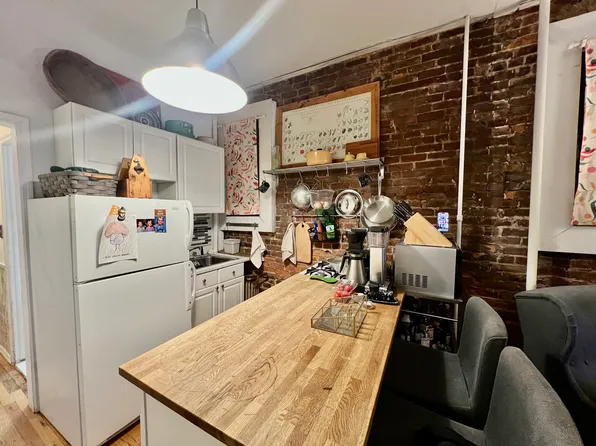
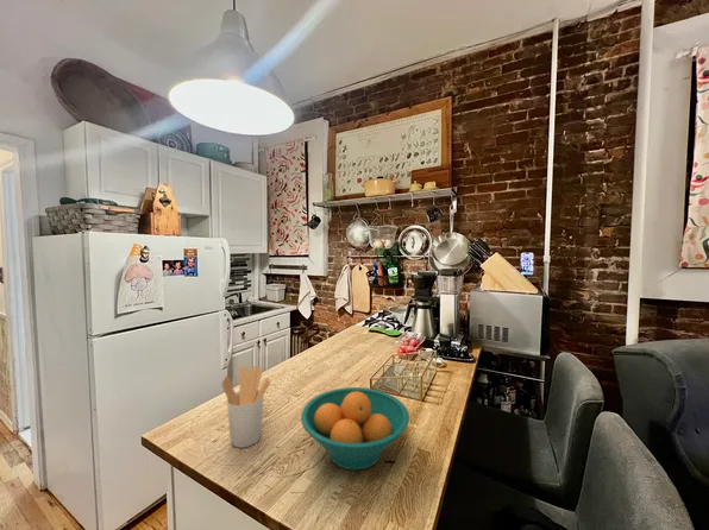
+ fruit bowl (354, 422)
+ utensil holder (247, 403)
